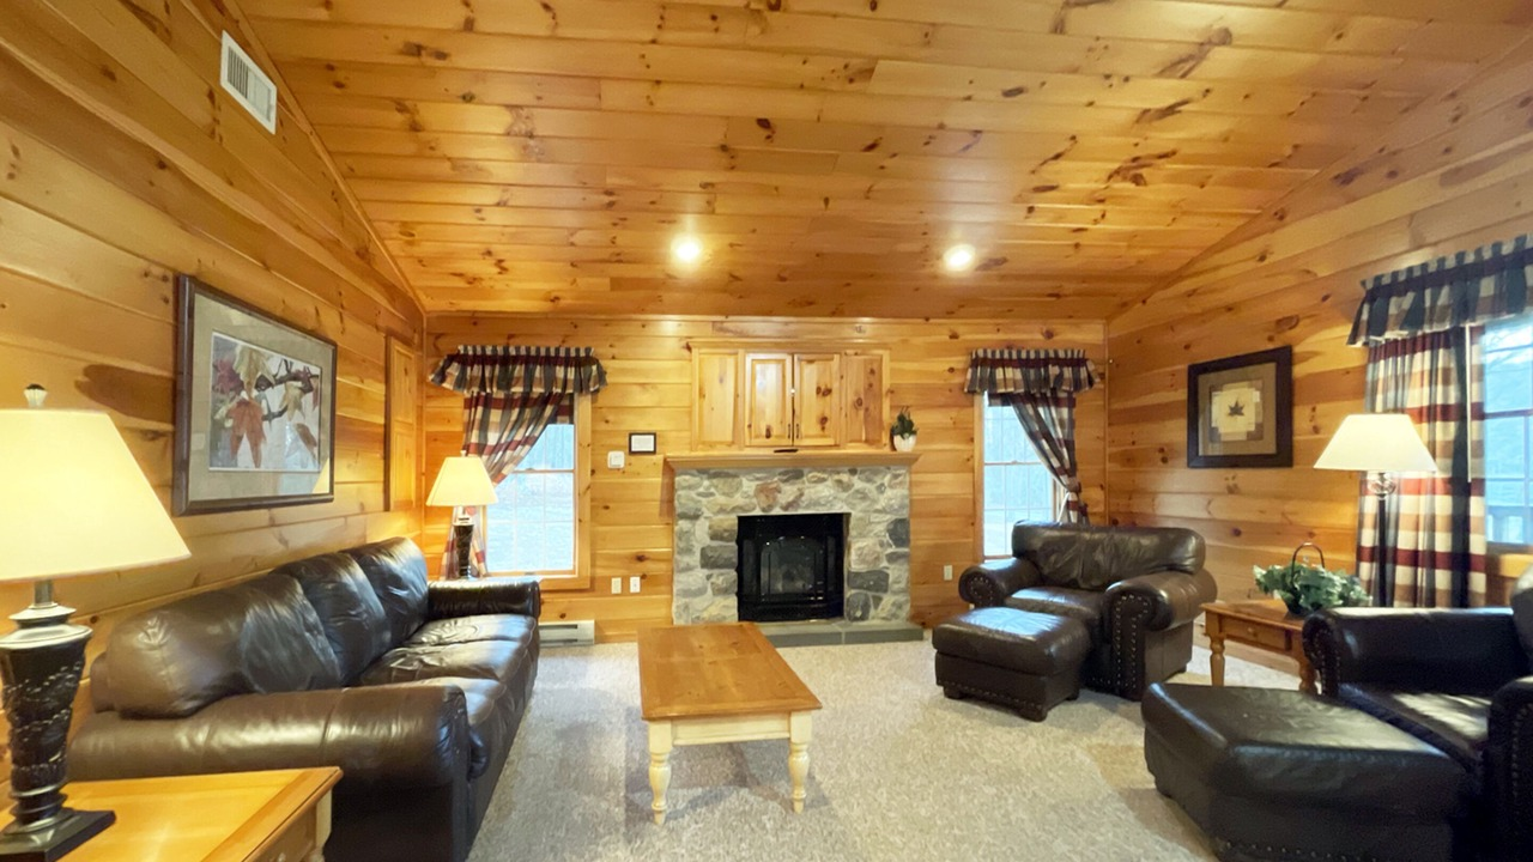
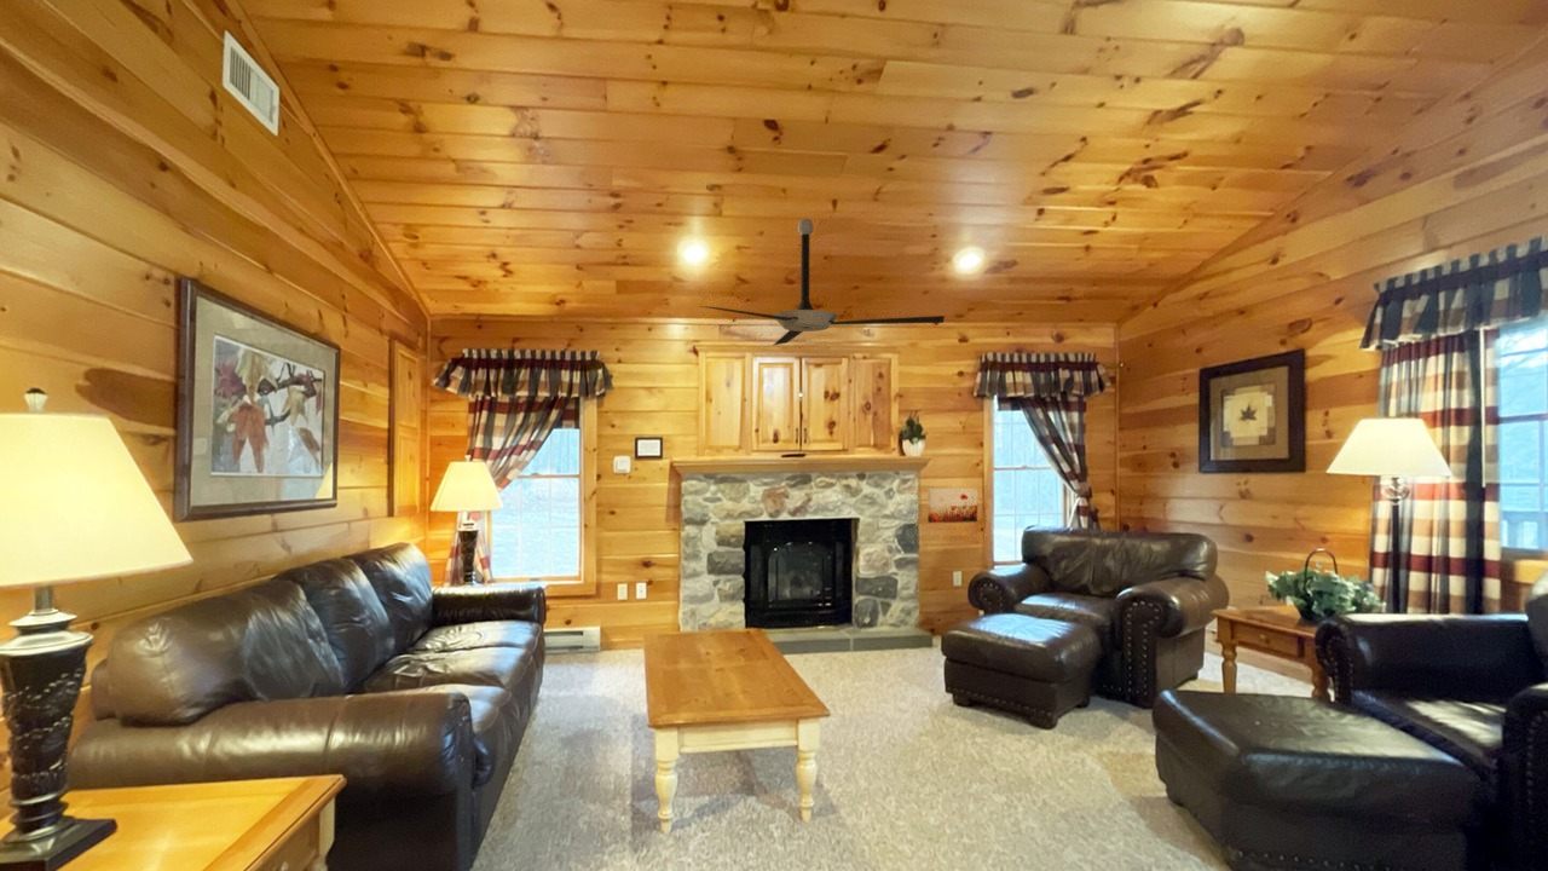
+ ceiling fan (808, 277)
+ wall art (952, 504)
